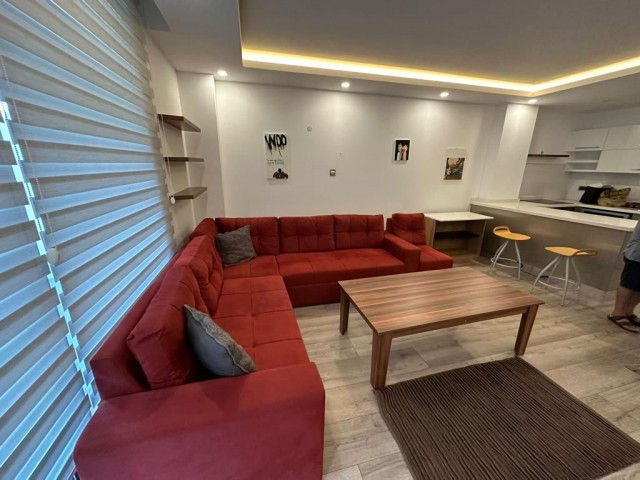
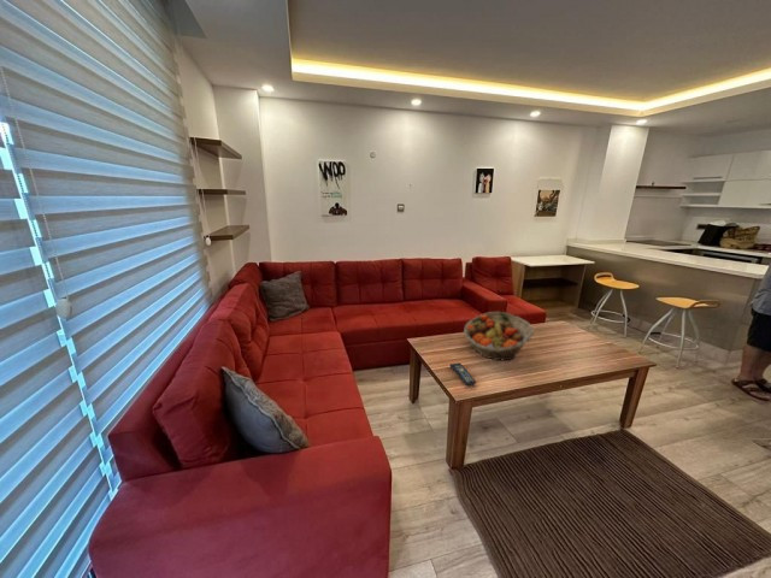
+ remote control (461, 372)
+ fruit basket (496, 334)
